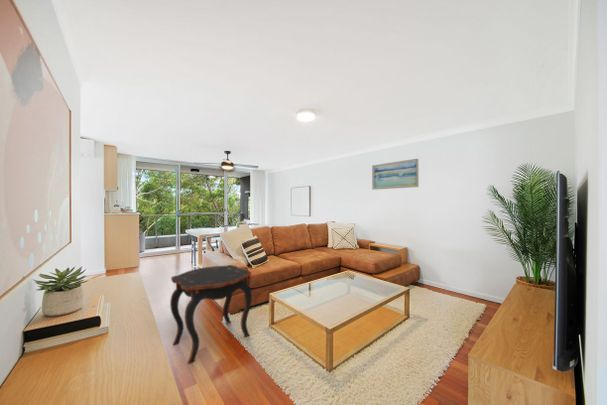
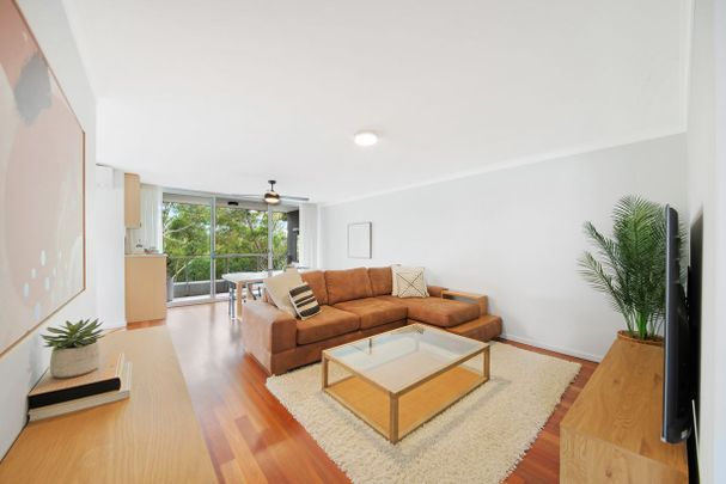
- wall art (393, 175)
- side table (212, 299)
